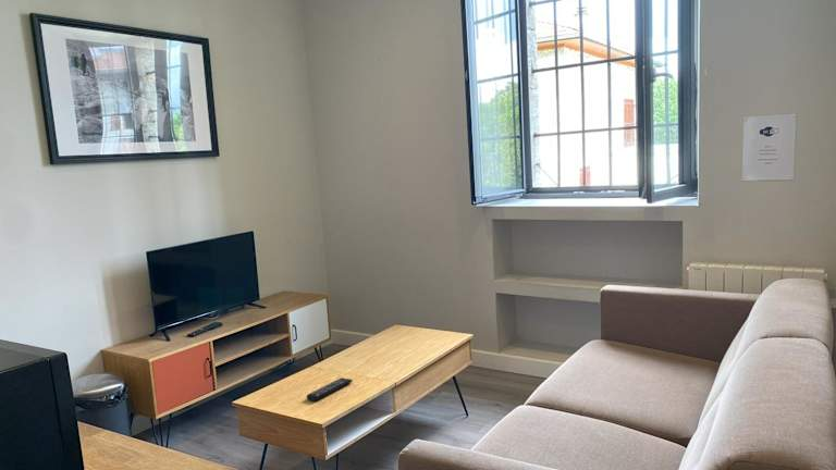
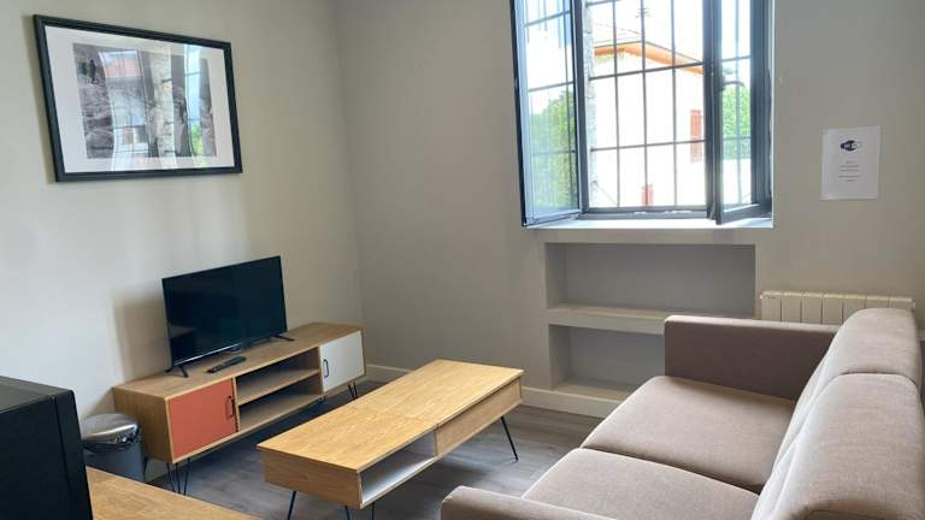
- remote control (330, 388)
